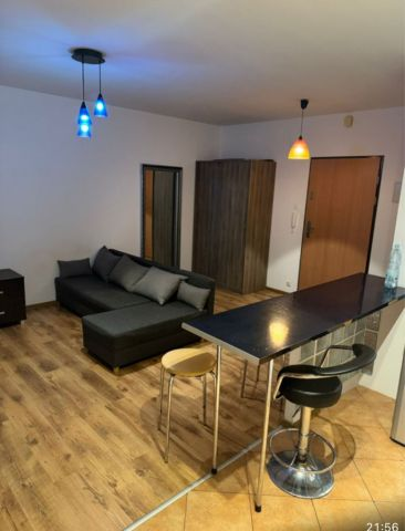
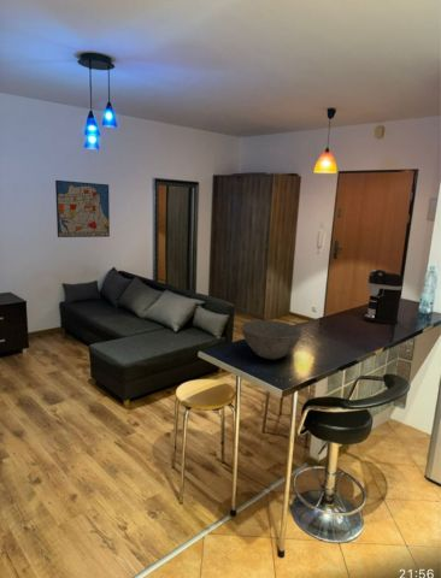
+ bowl (270, 342)
+ coffee maker (383, 295)
+ wall art (83, 210)
